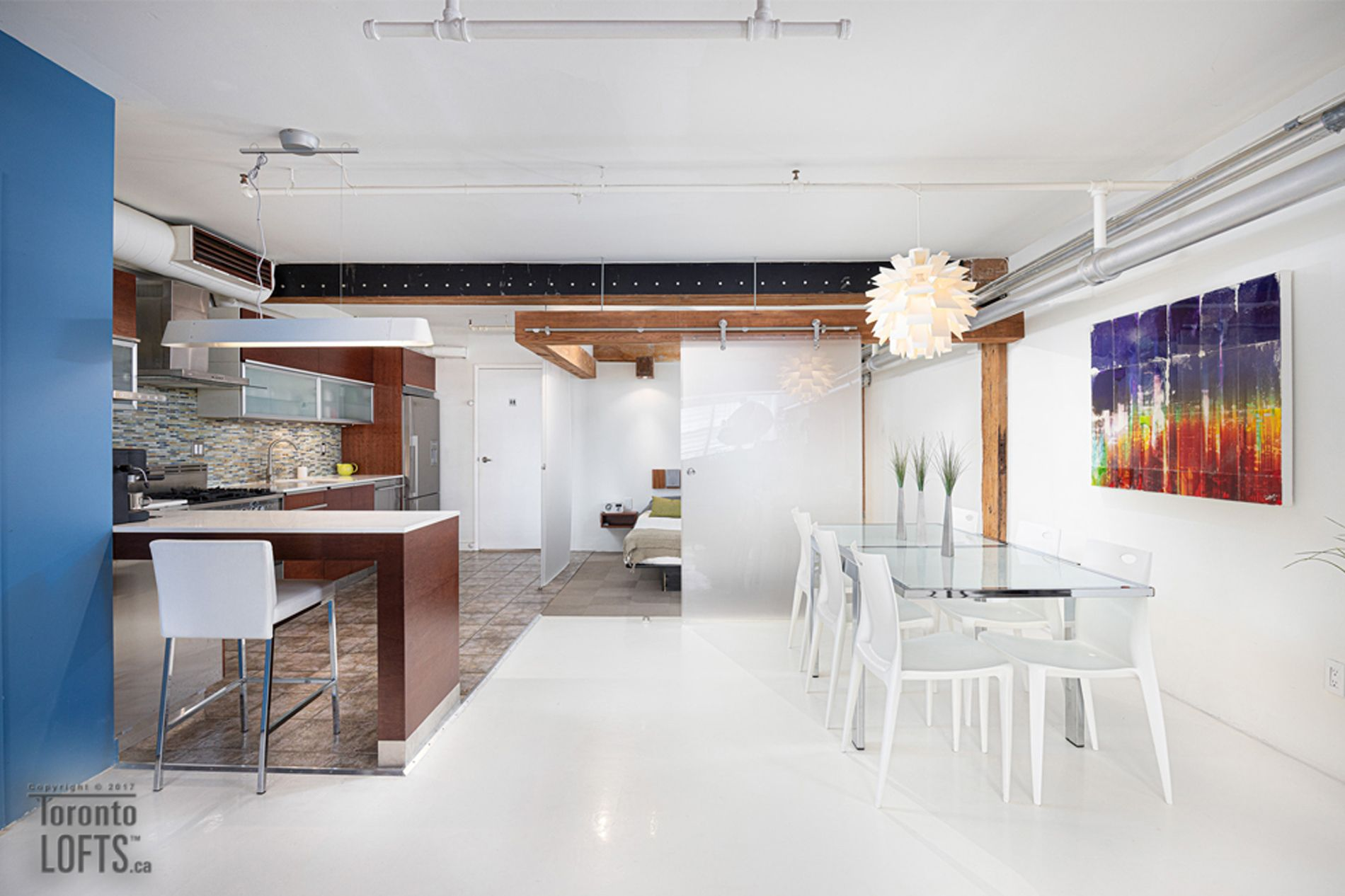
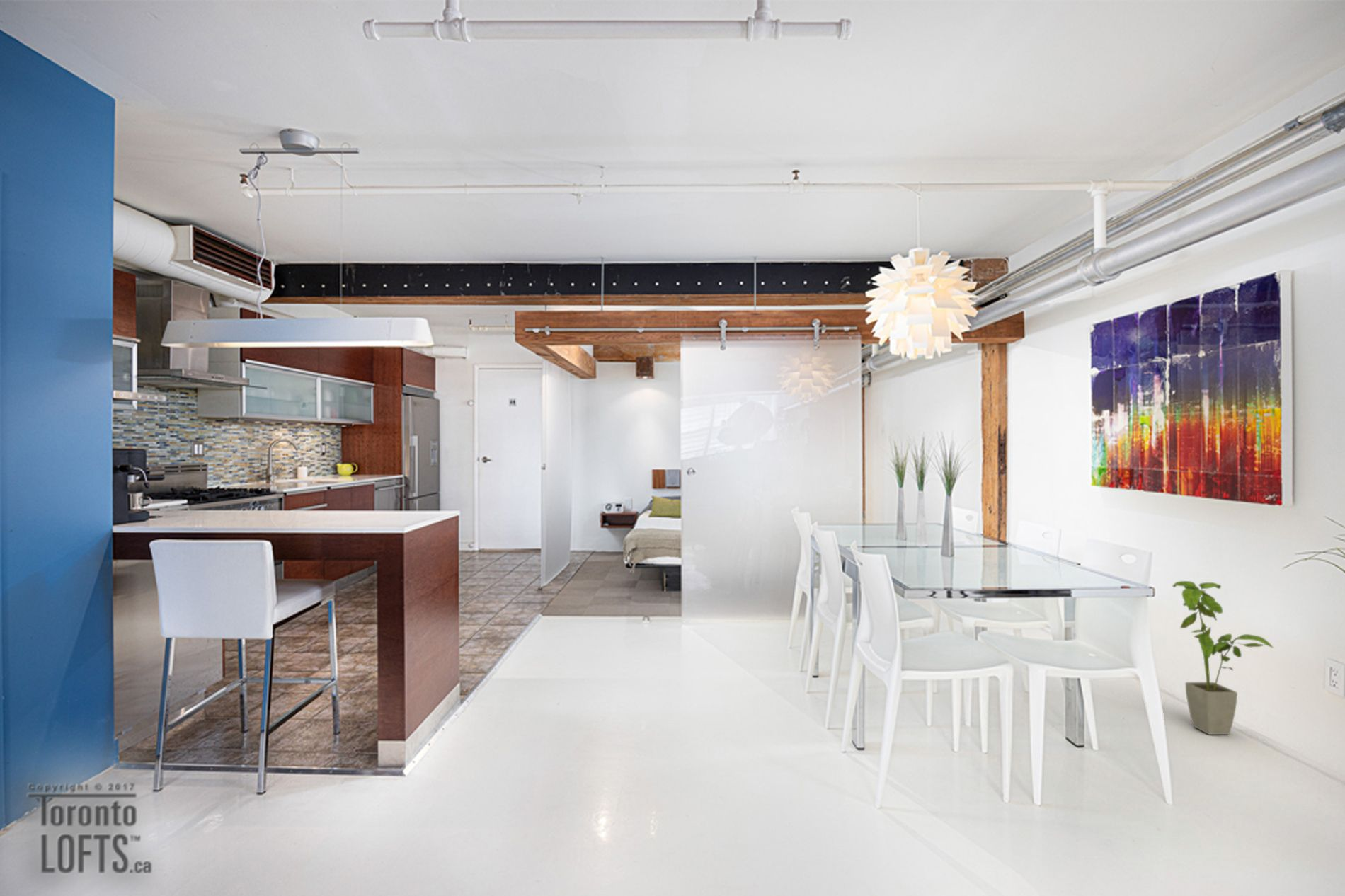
+ house plant (1213, 655)
